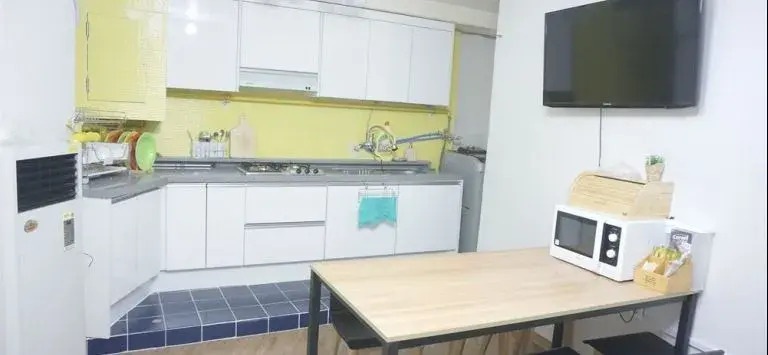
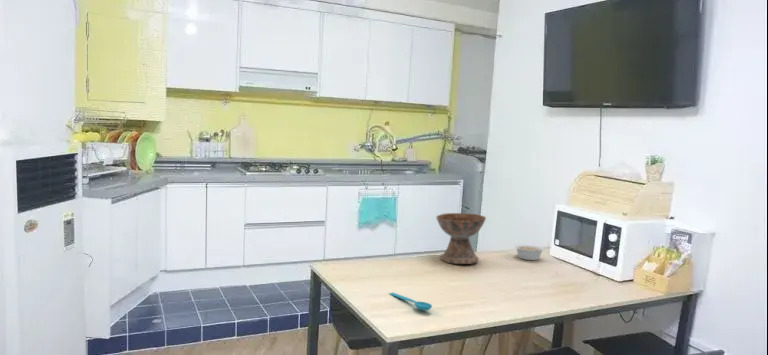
+ ceramic bowl (459, 237)
+ legume (530, 251)
+ spoon (409, 300)
